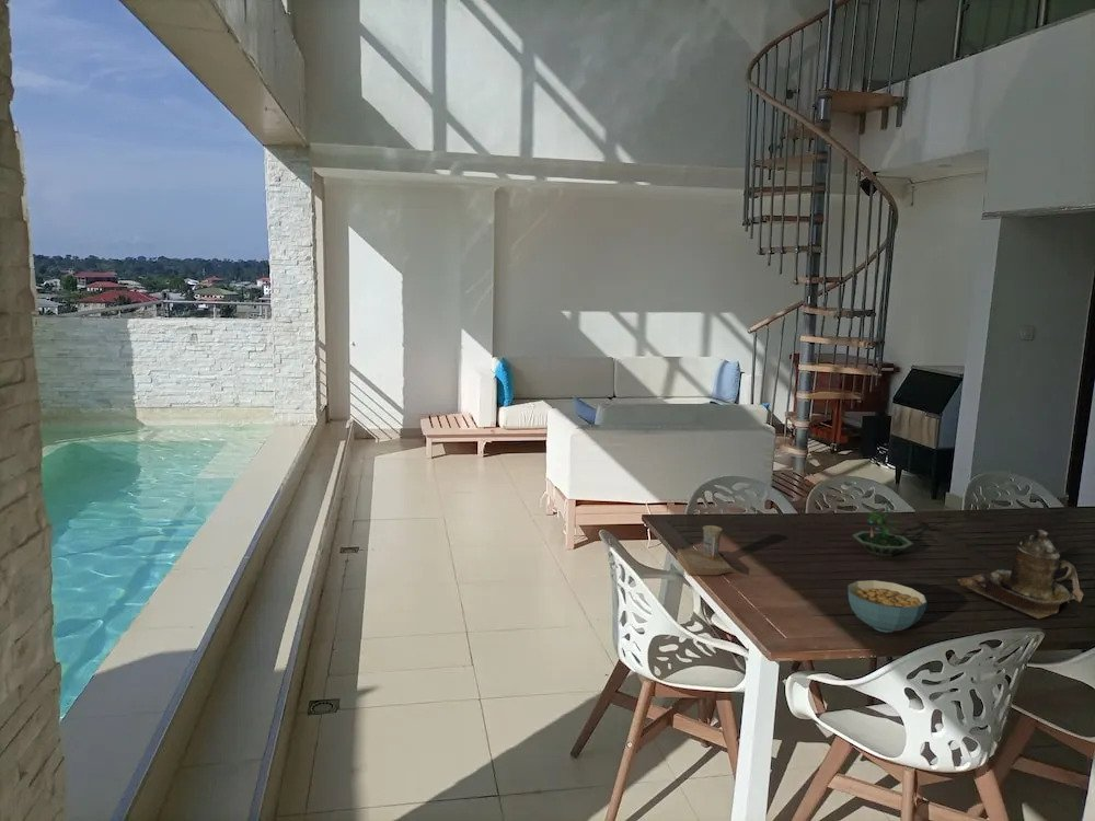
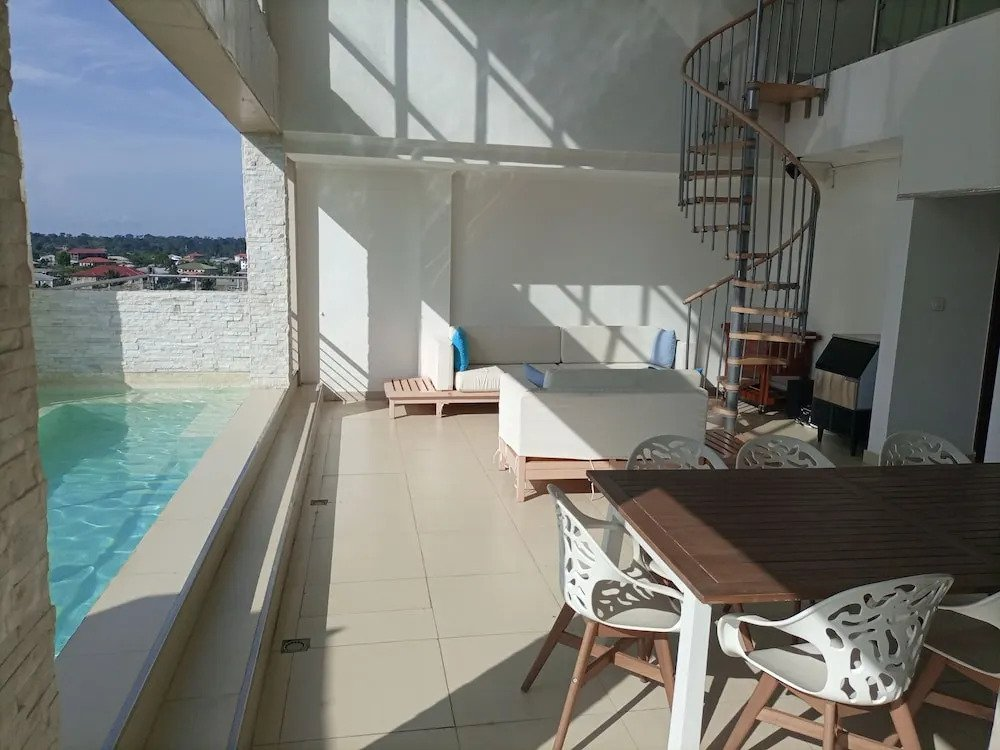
- cup (711, 547)
- terrarium (886, 510)
- cereal bowl (885, 610)
- teapot (1024, 563)
